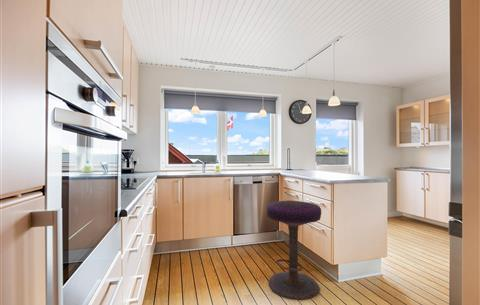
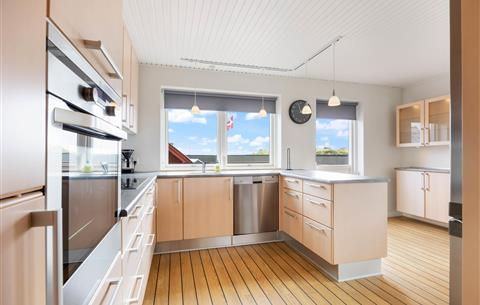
- stool (293, 243)
